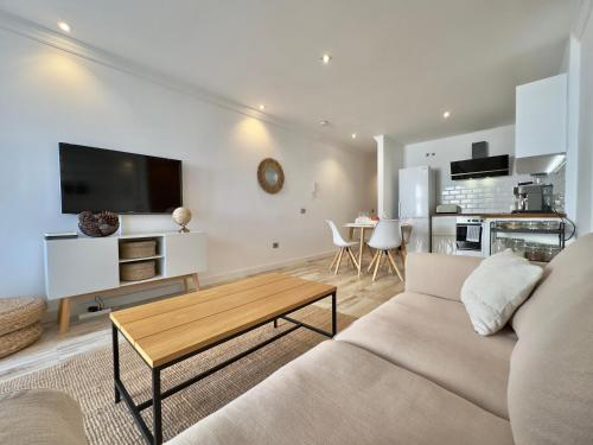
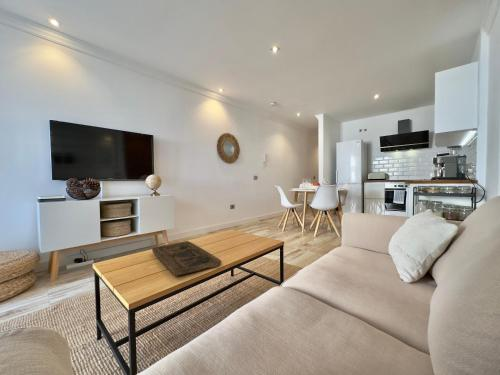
+ decorative tray (183, 255)
